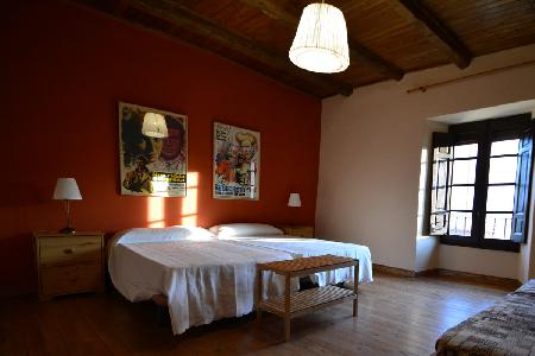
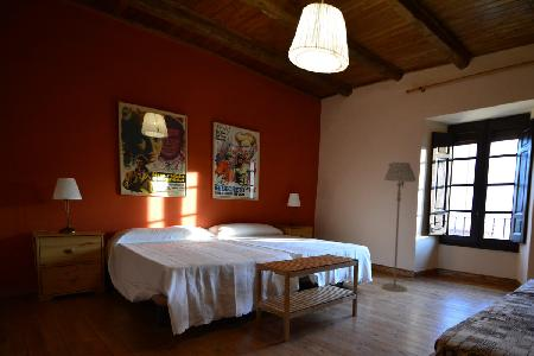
+ floor lamp (398, 225)
